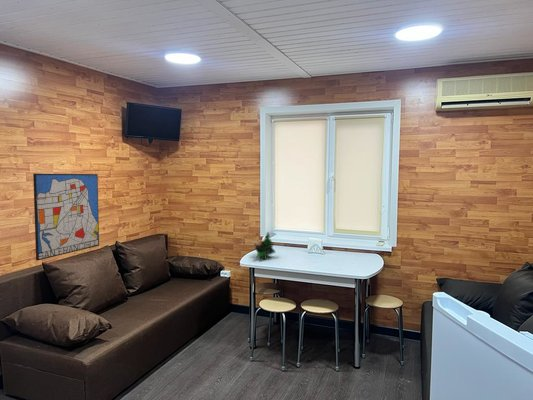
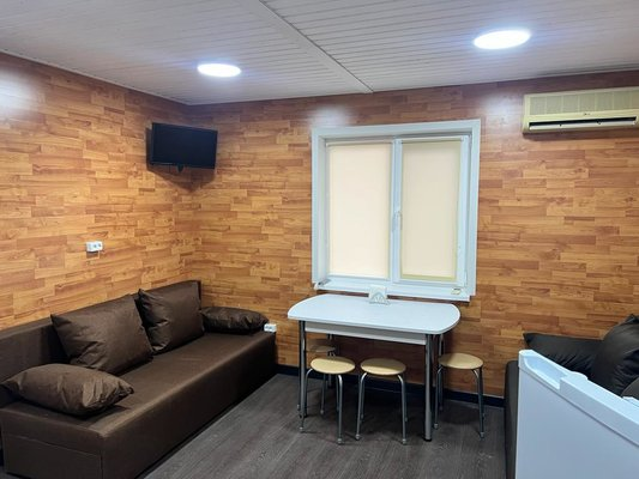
- mineral sample (262, 245)
- wall art (69, 213)
